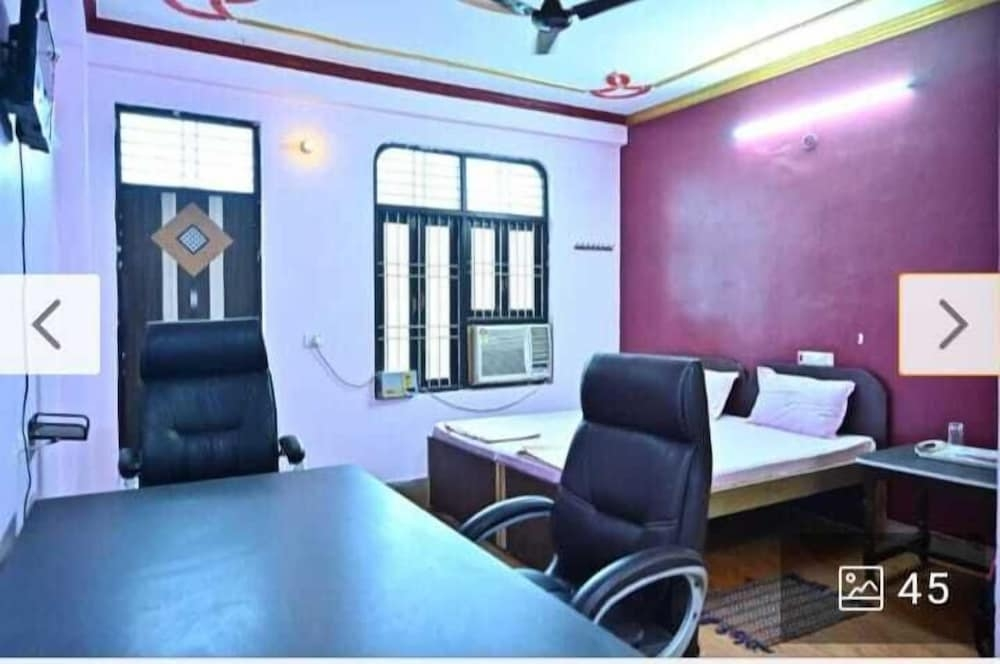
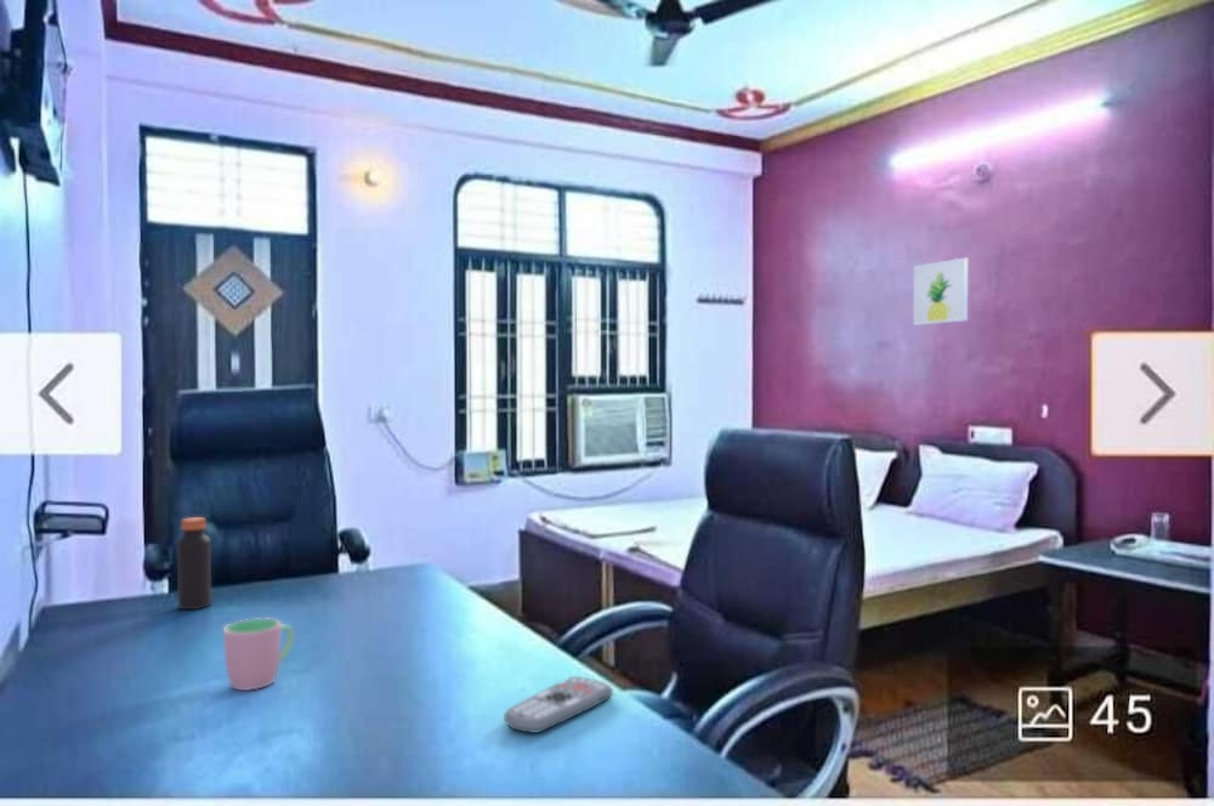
+ remote control (557, 704)
+ bottle (194, 562)
+ cup (261, 652)
+ wall art (940, 293)
